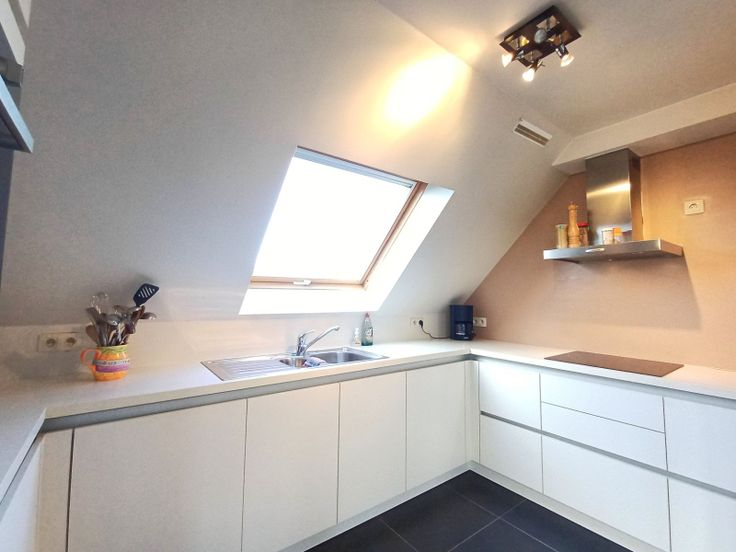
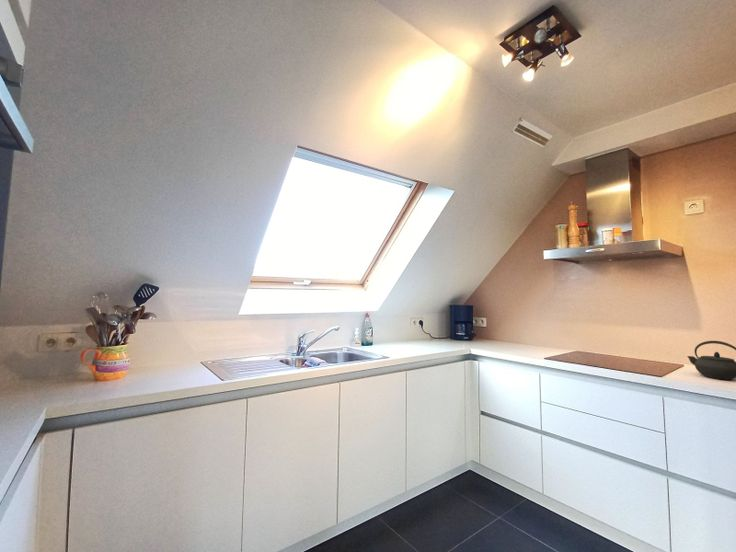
+ kettle (713, 358)
